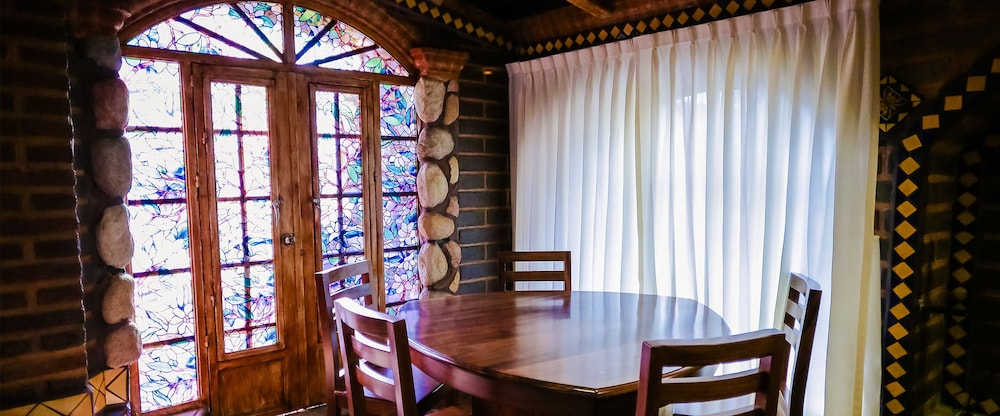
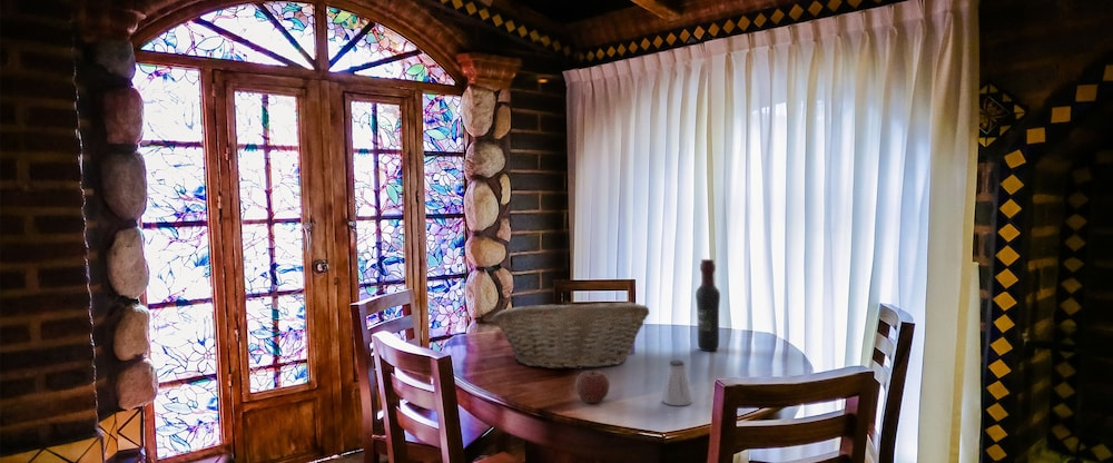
+ apple (592, 384)
+ fruit basket (570, 327)
+ wine bottle (708, 304)
+ saltshaker (677, 381)
